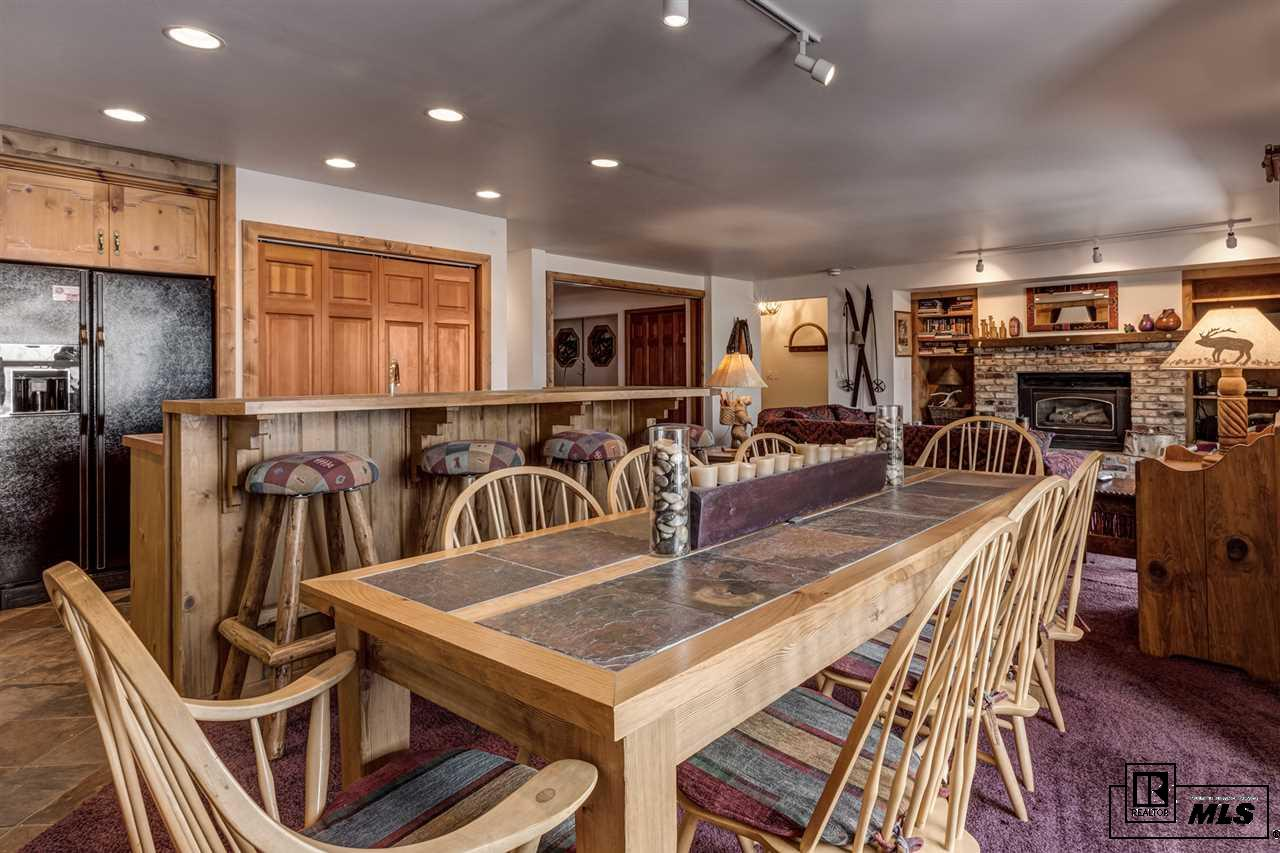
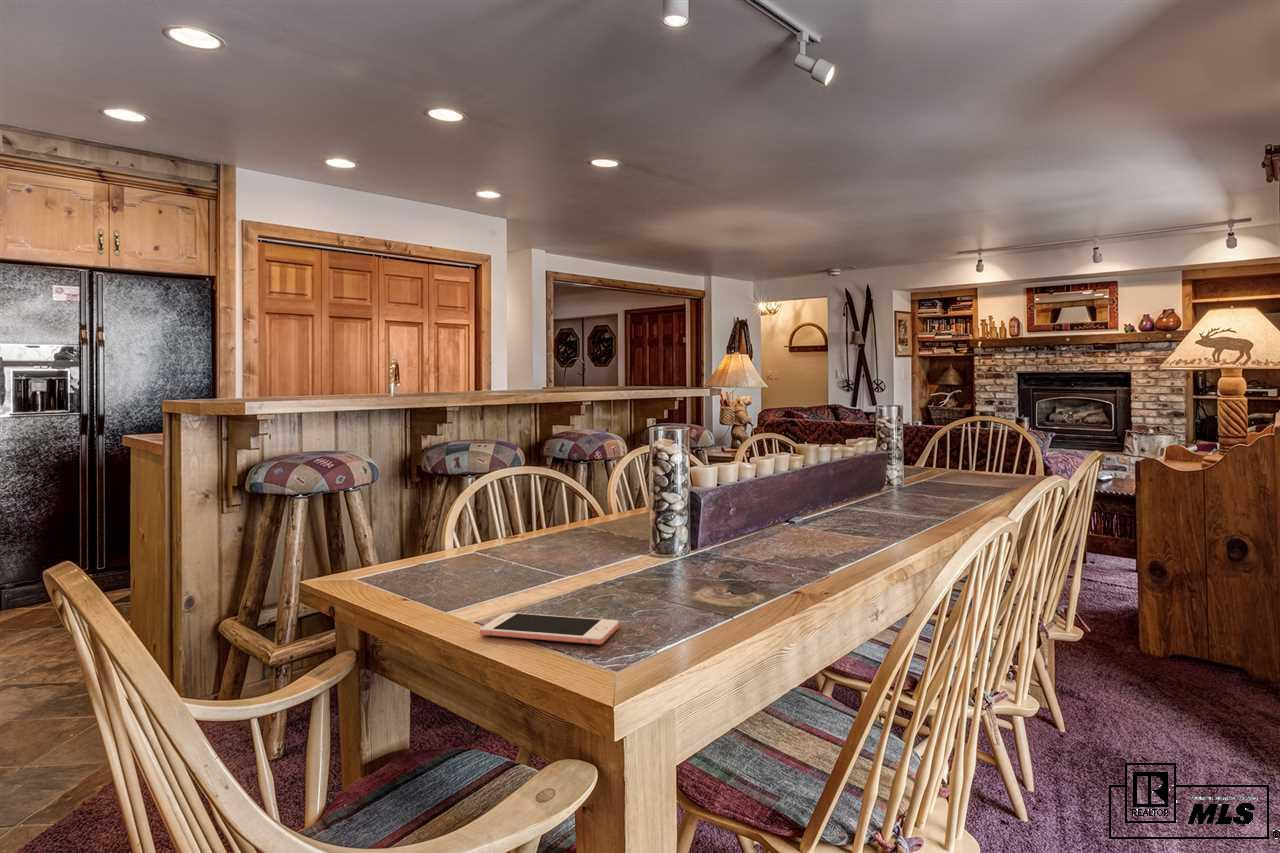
+ cell phone (550, 627)
